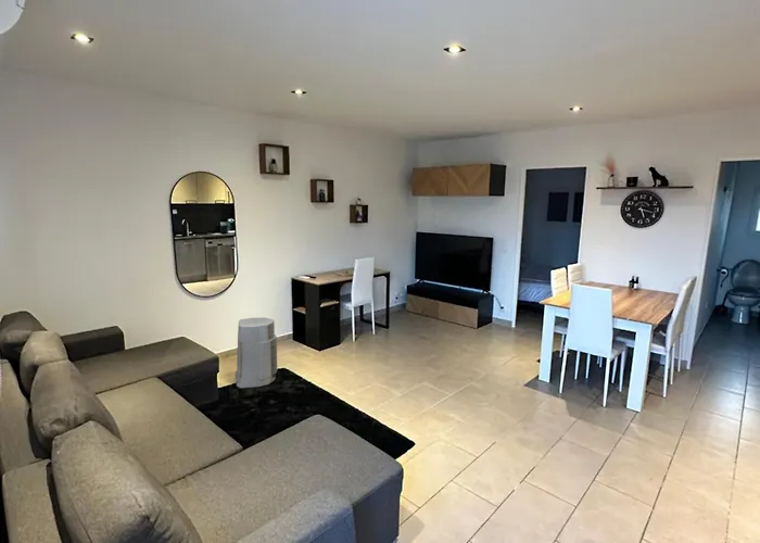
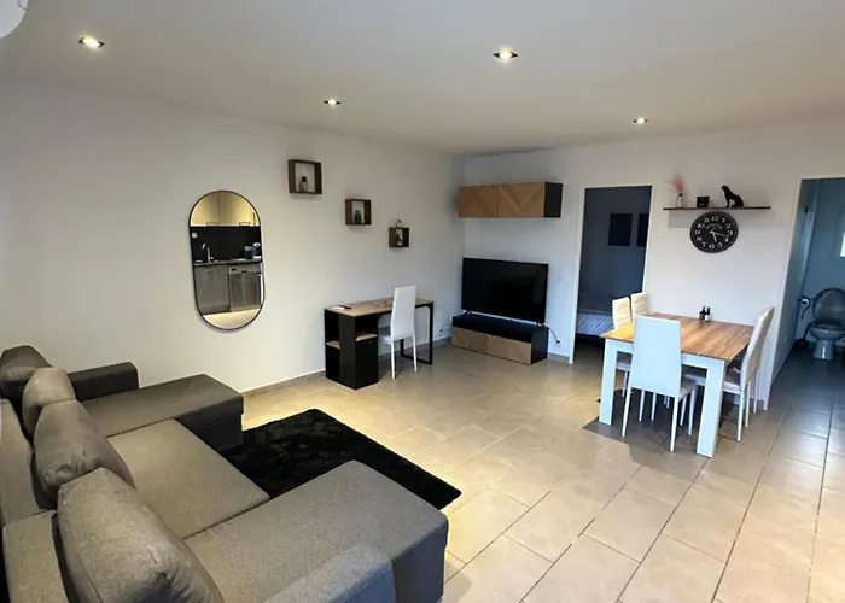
- air purifier (255, 351)
